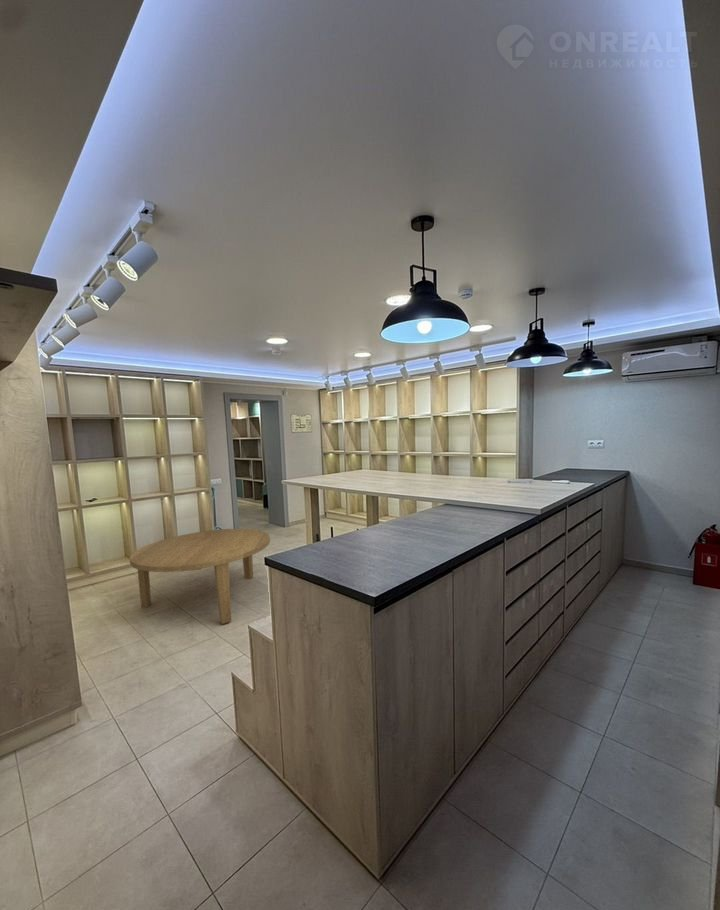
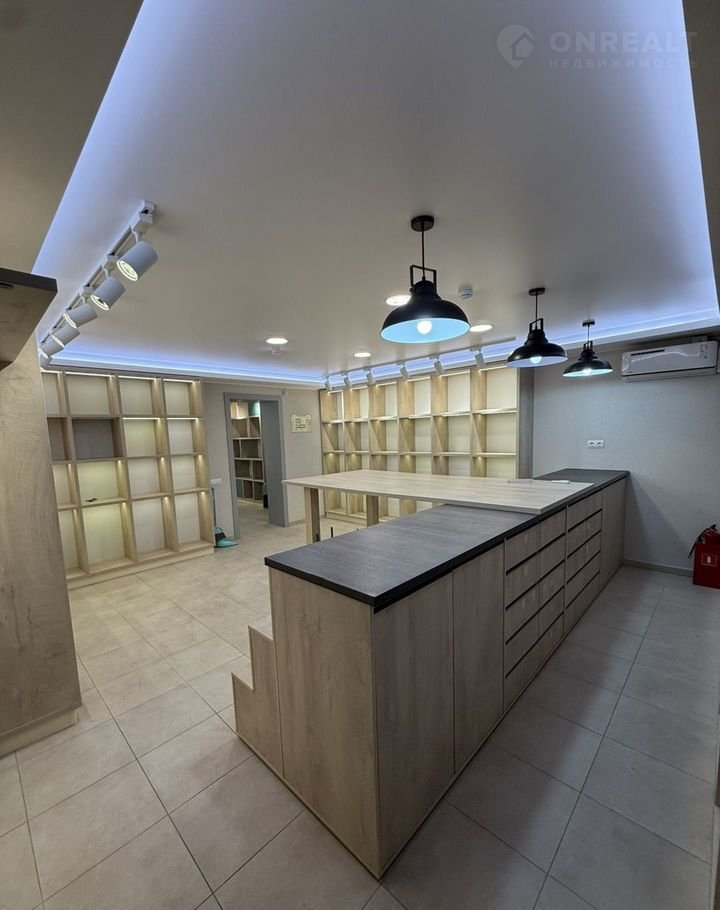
- dining table (206, 567)
